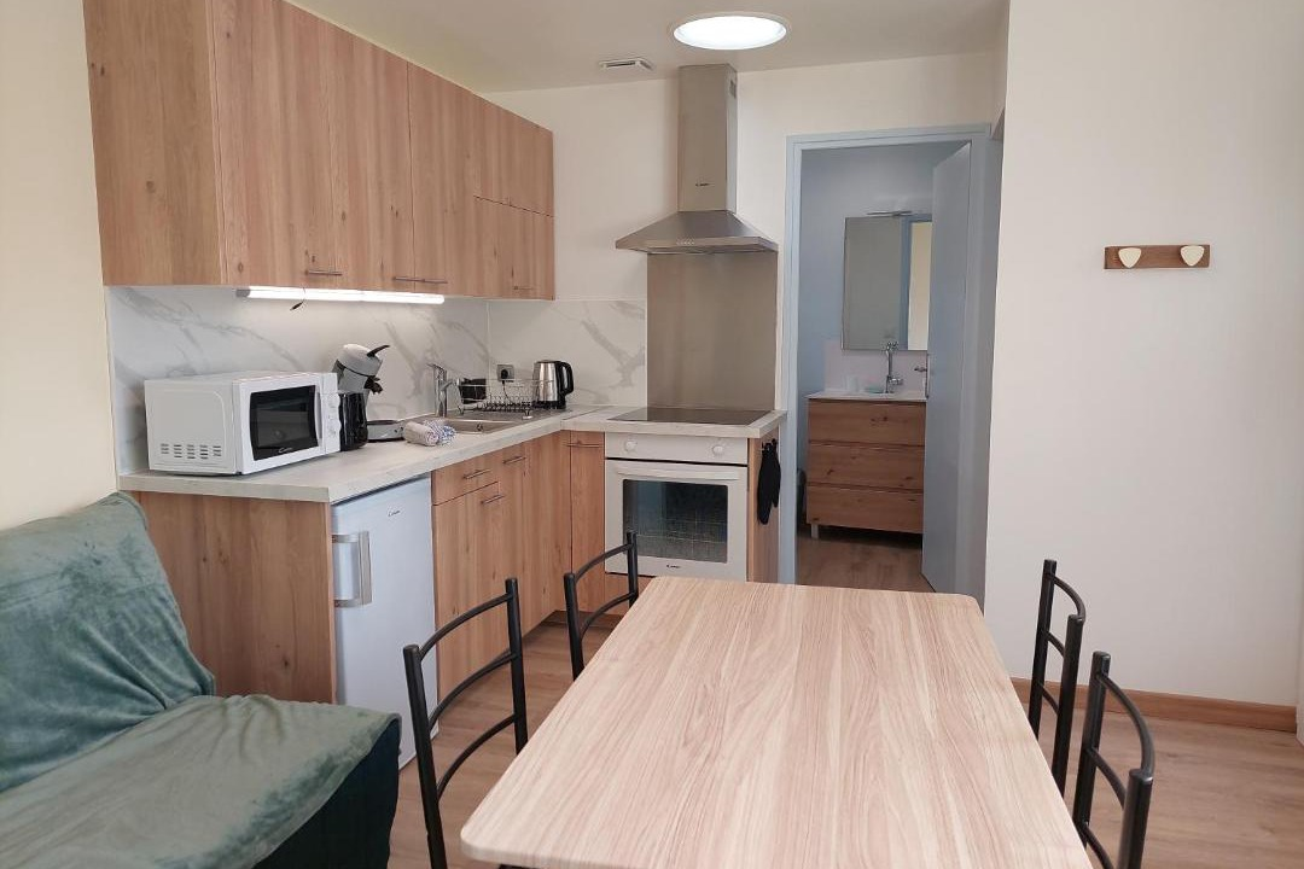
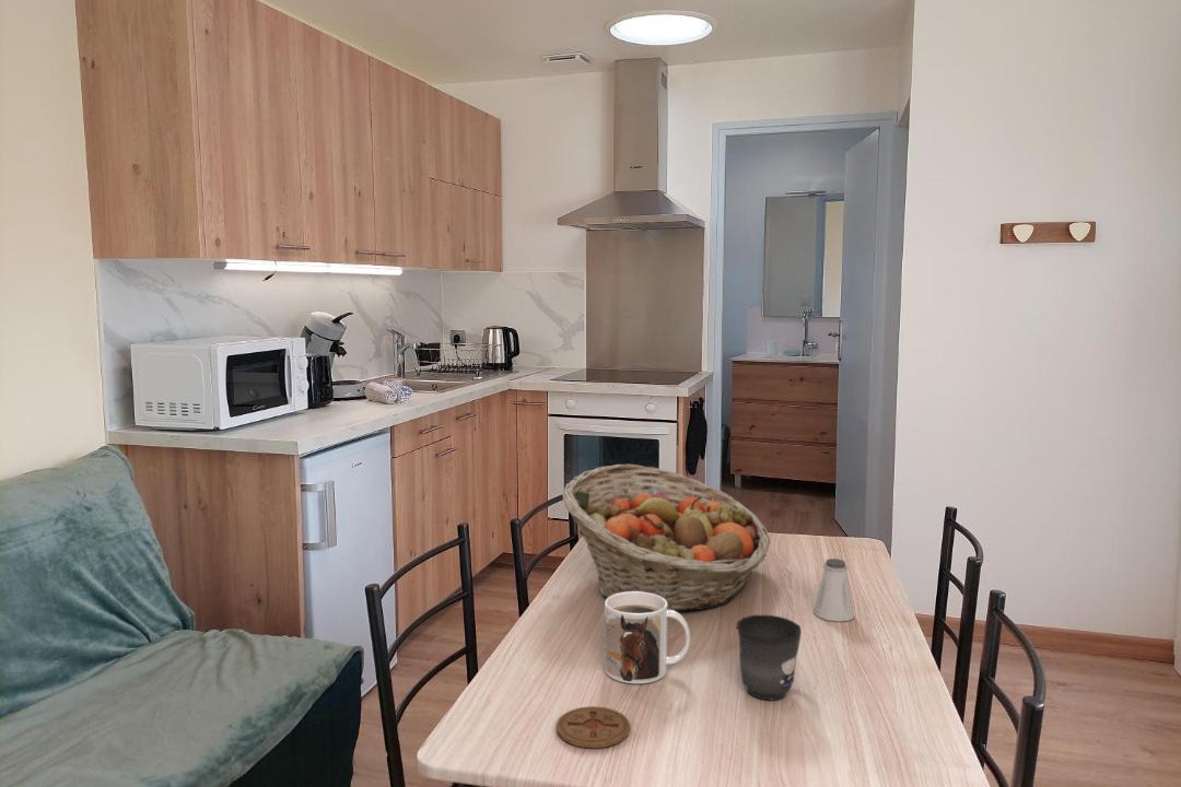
+ mug (774, 655)
+ fruit basket (667, 530)
+ saltshaker (834, 587)
+ coaster (593, 726)
+ mug (642, 637)
